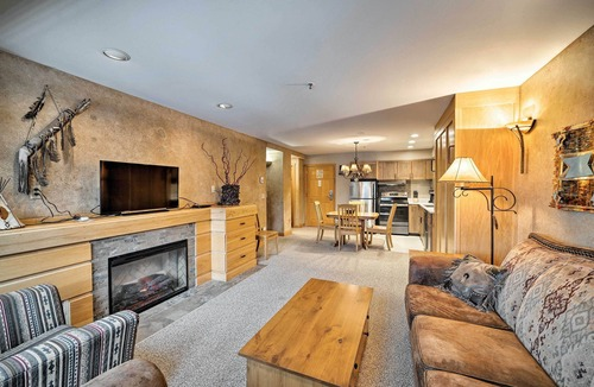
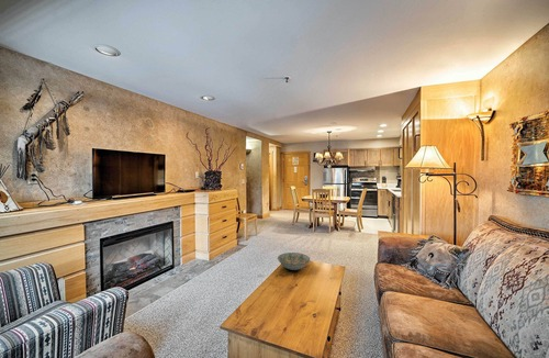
+ decorative bowl (293, 262)
